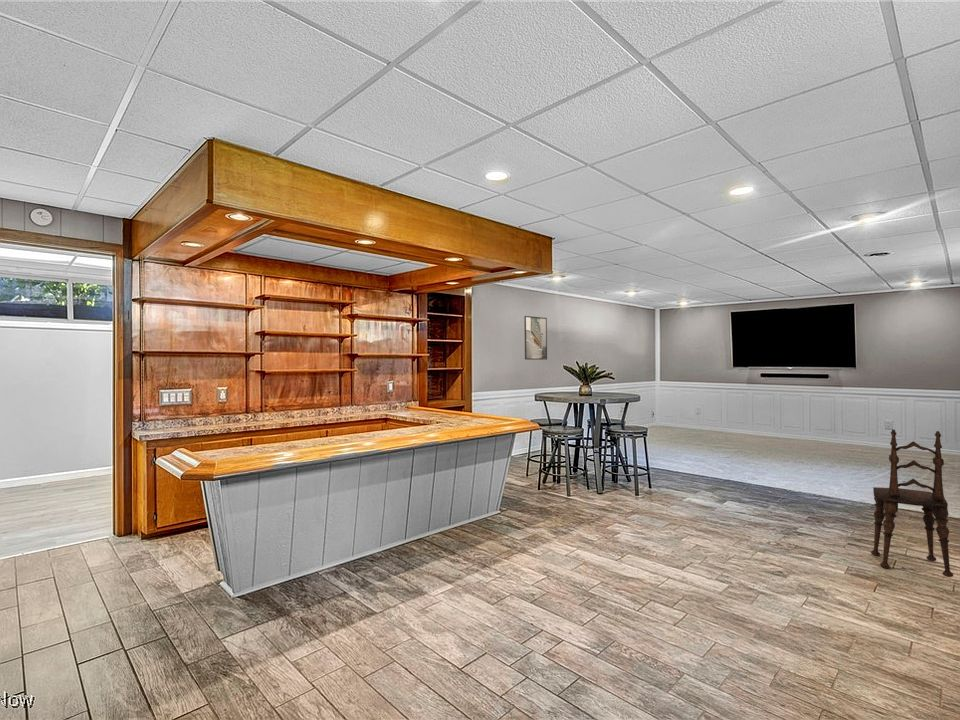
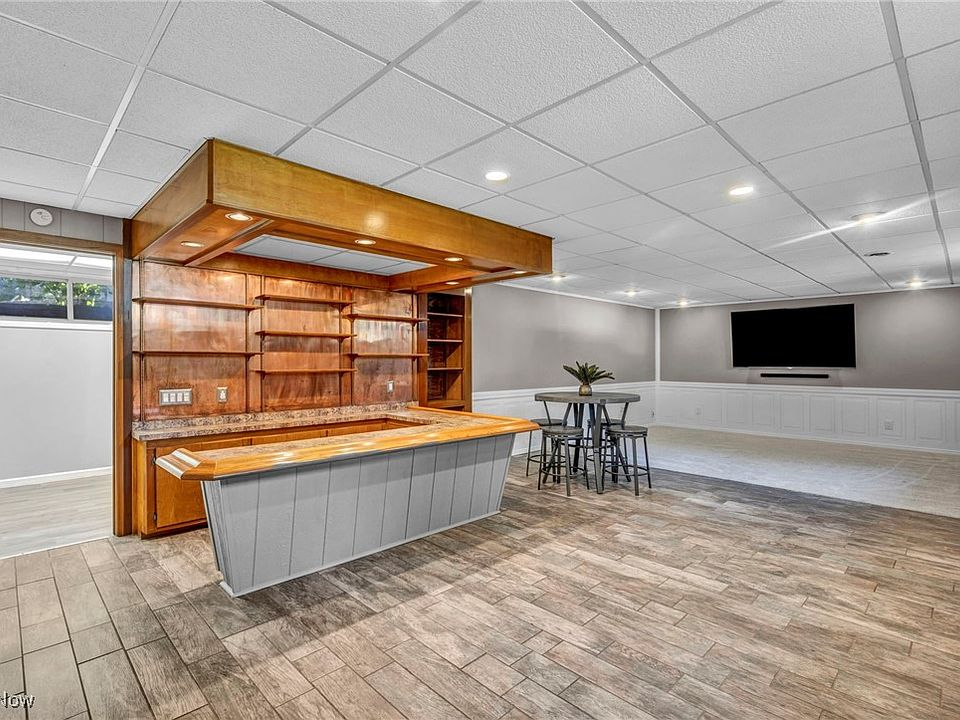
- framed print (536, 338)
- dining chair (908, 496)
